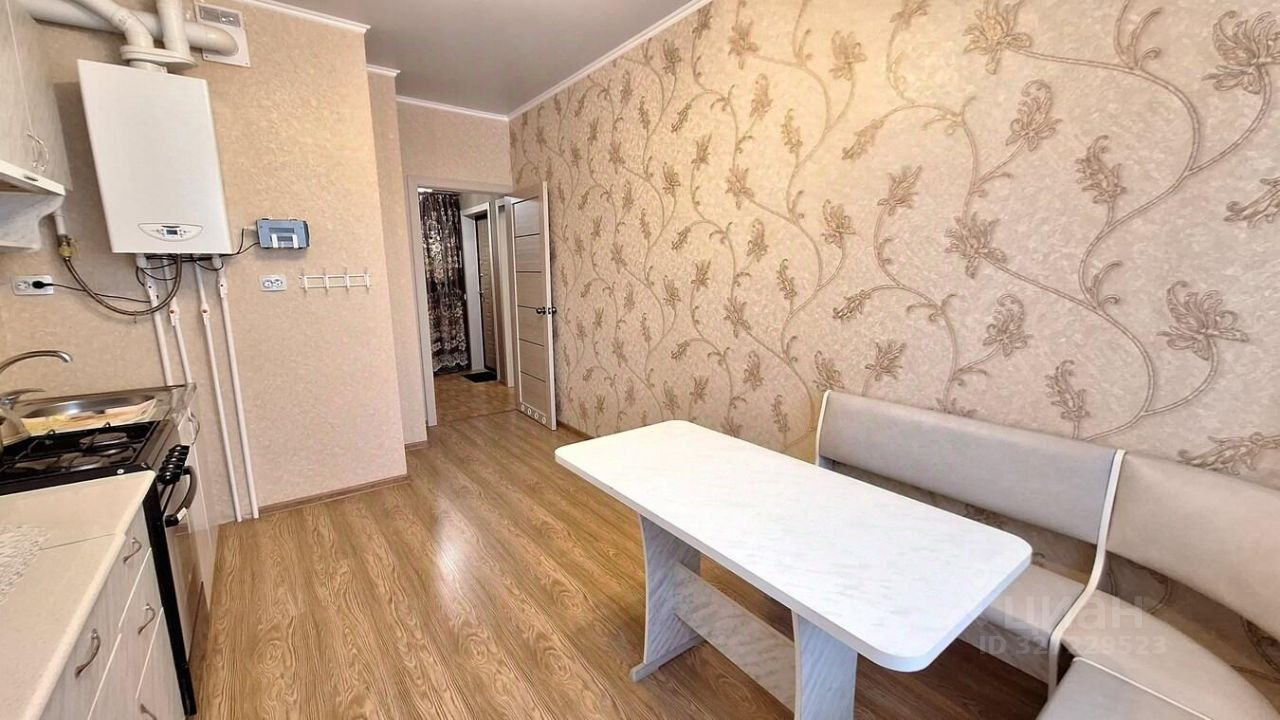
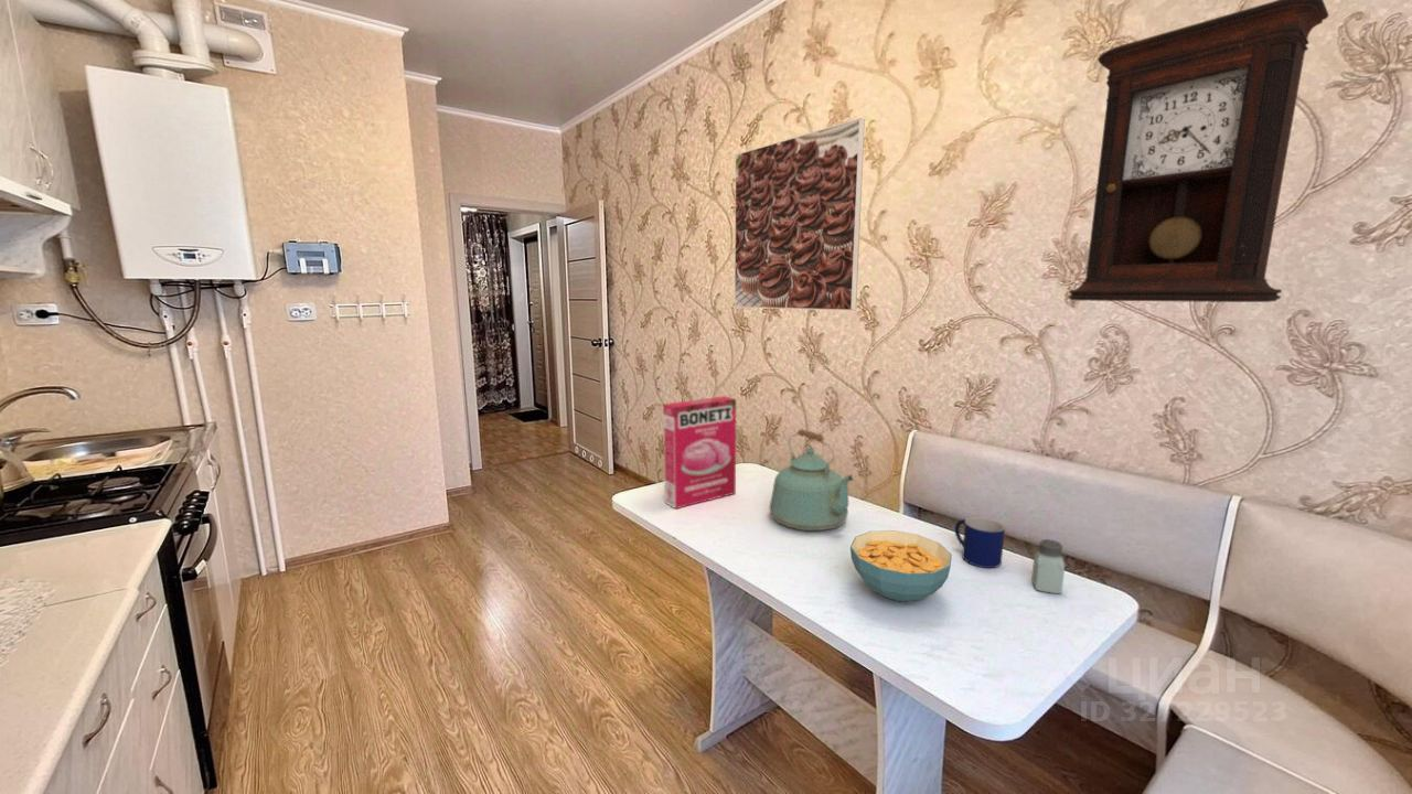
+ cereal bowl (898, 571)
+ pendulum clock (1180, 172)
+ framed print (790, 225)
+ cereal box (700, 450)
+ kettle (814, 478)
+ mug (976, 538)
+ saltshaker (1048, 565)
